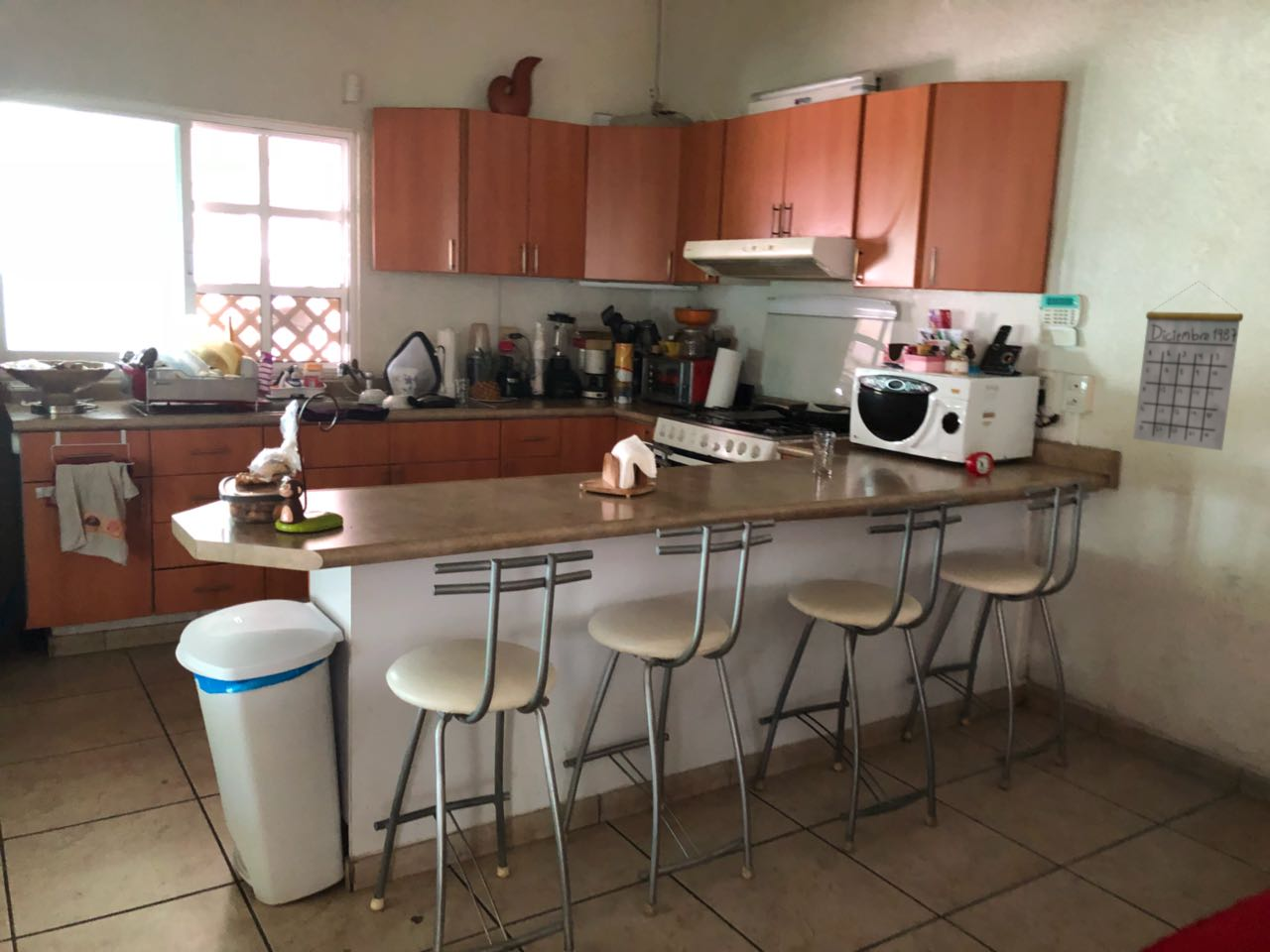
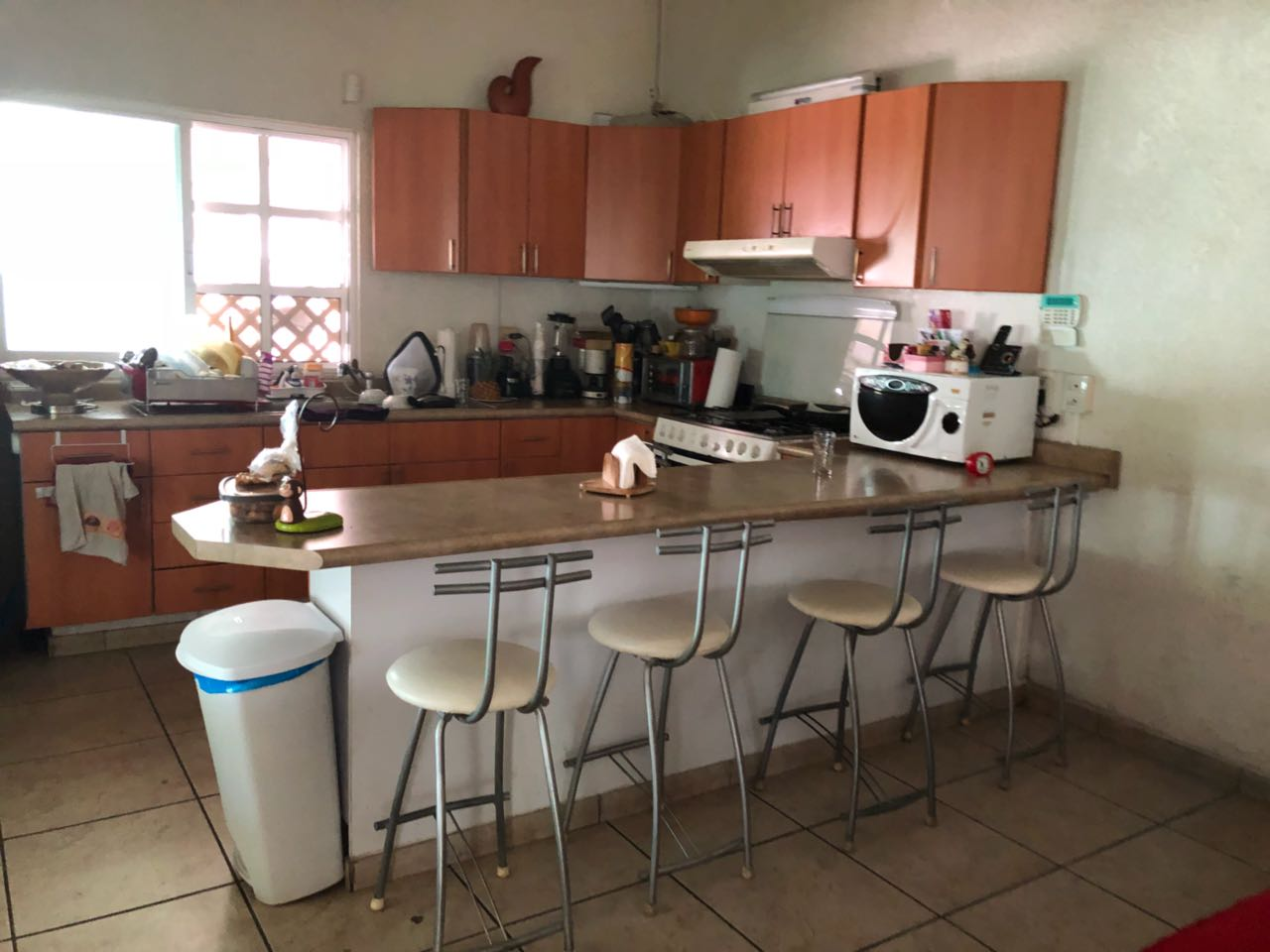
- calendar (1187, 363)
